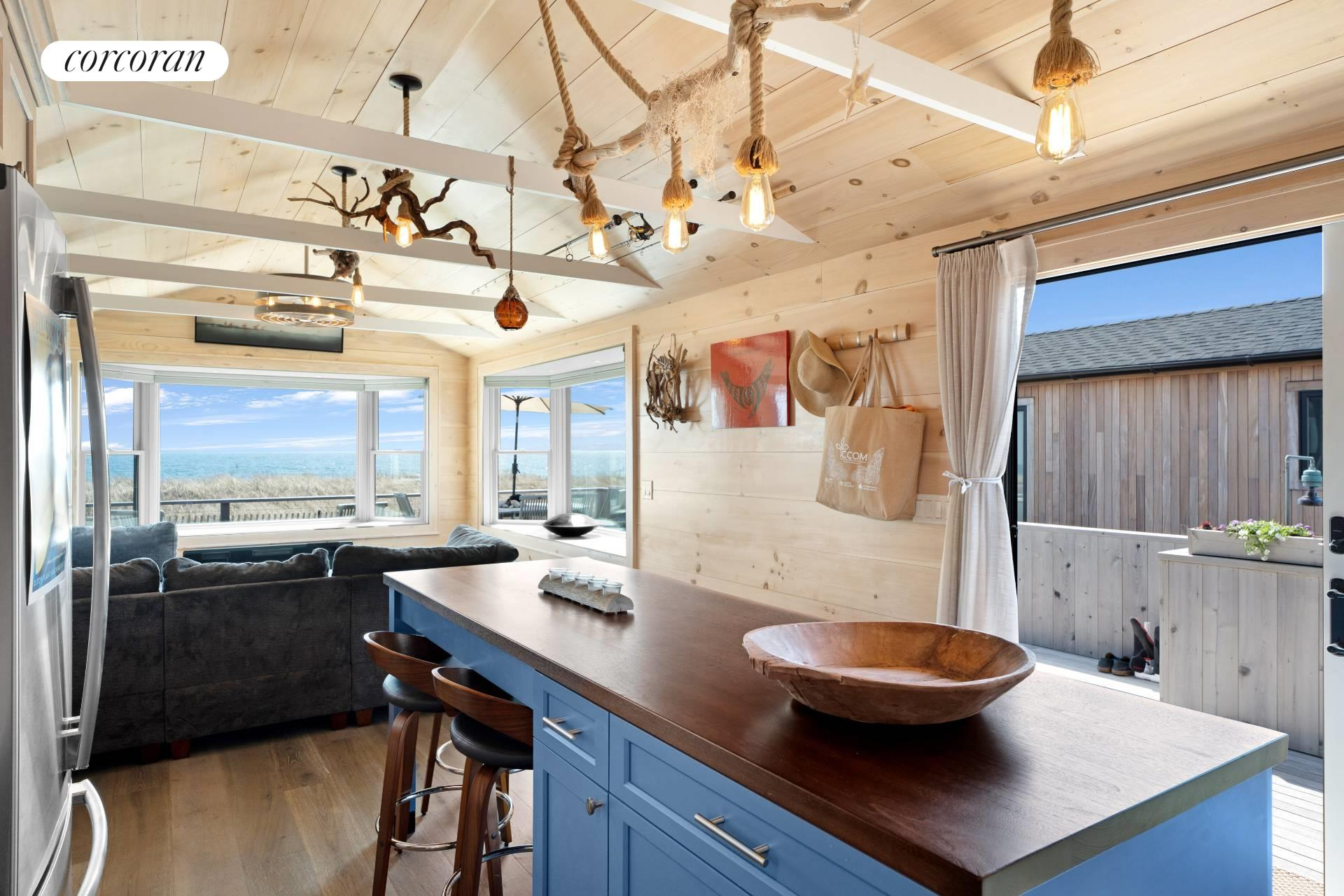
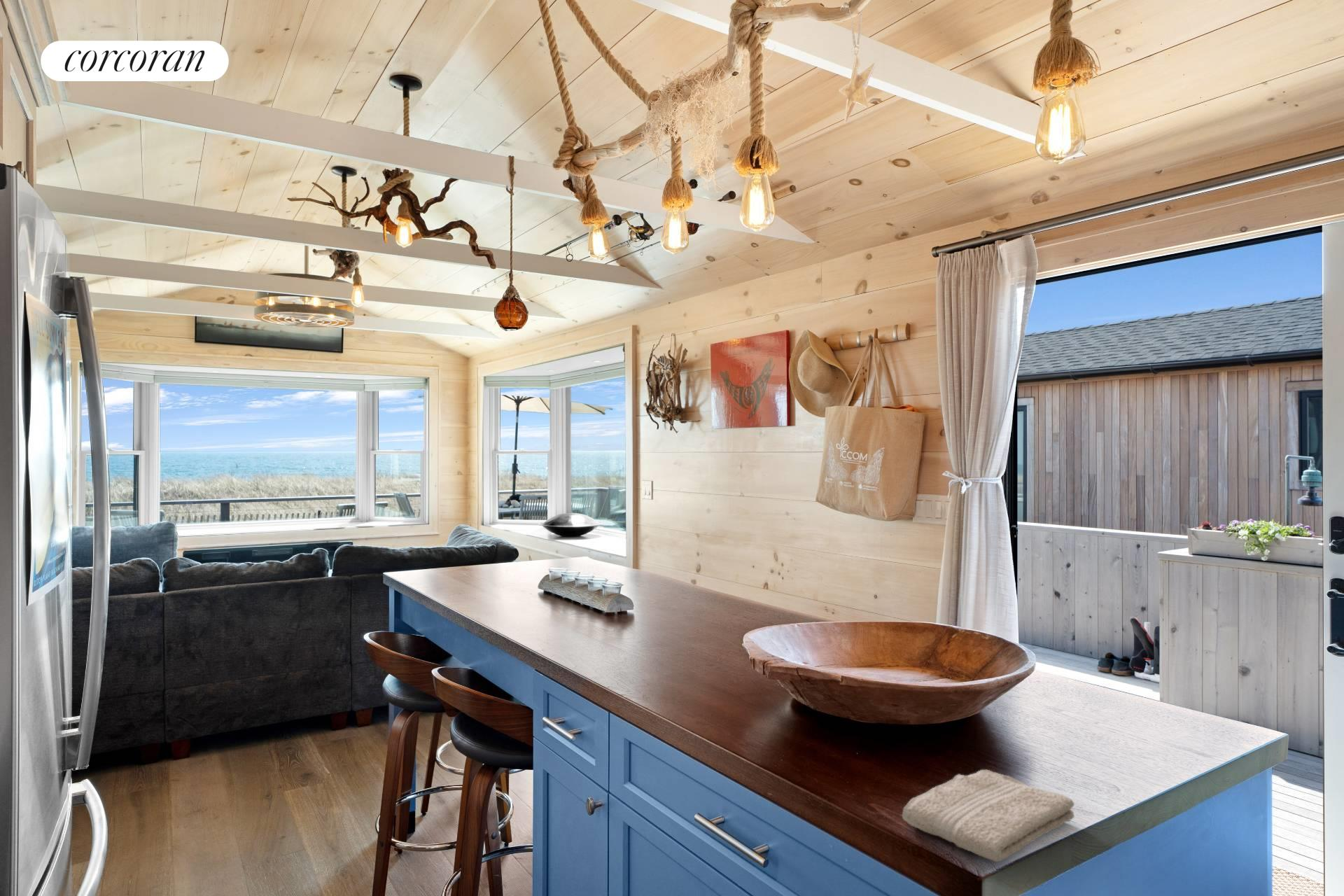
+ washcloth (990, 809)
